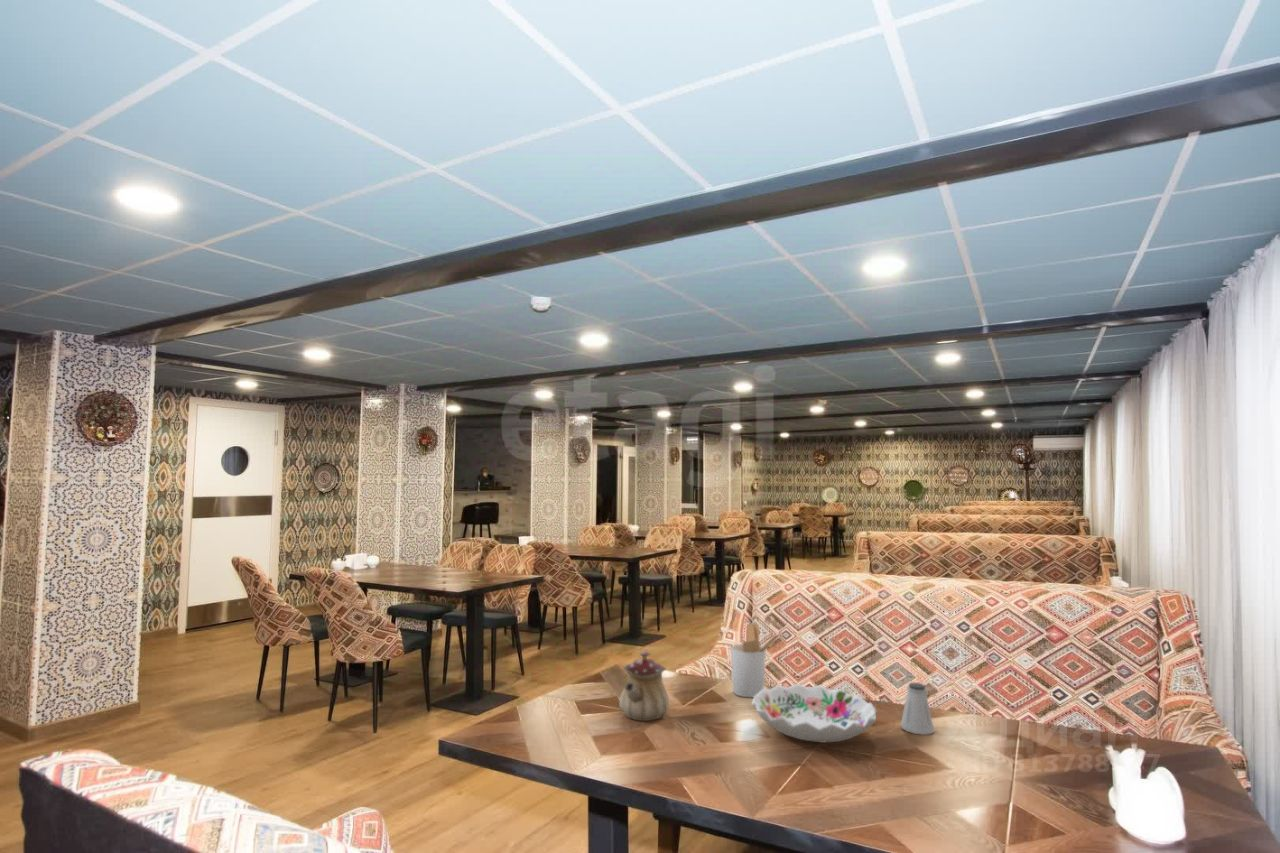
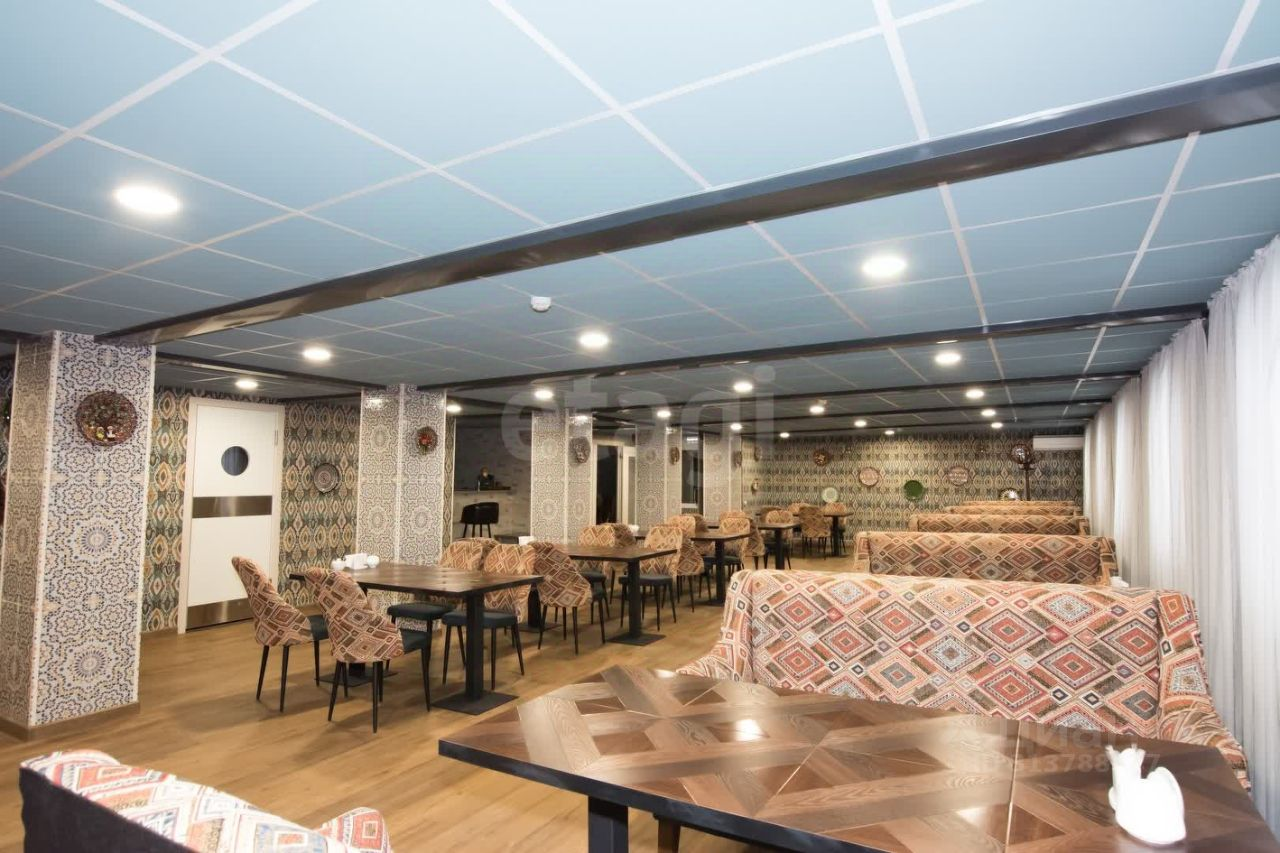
- utensil holder (757, 660)
- decorative bowl (813, 716)
- saltshaker (917, 706)
- teapot (645, 681)
